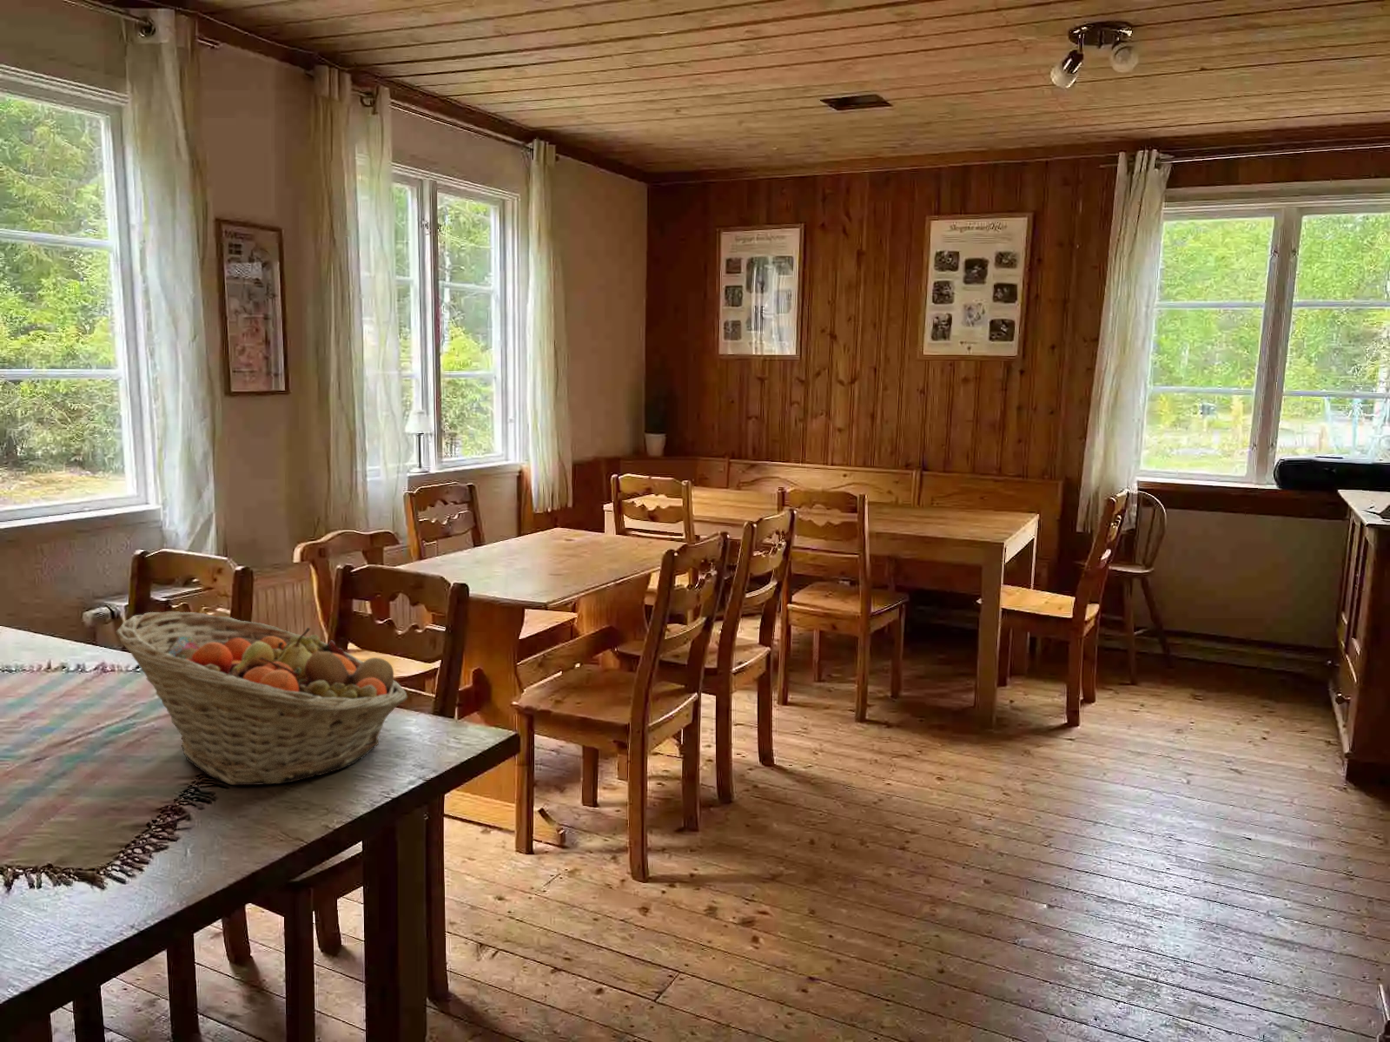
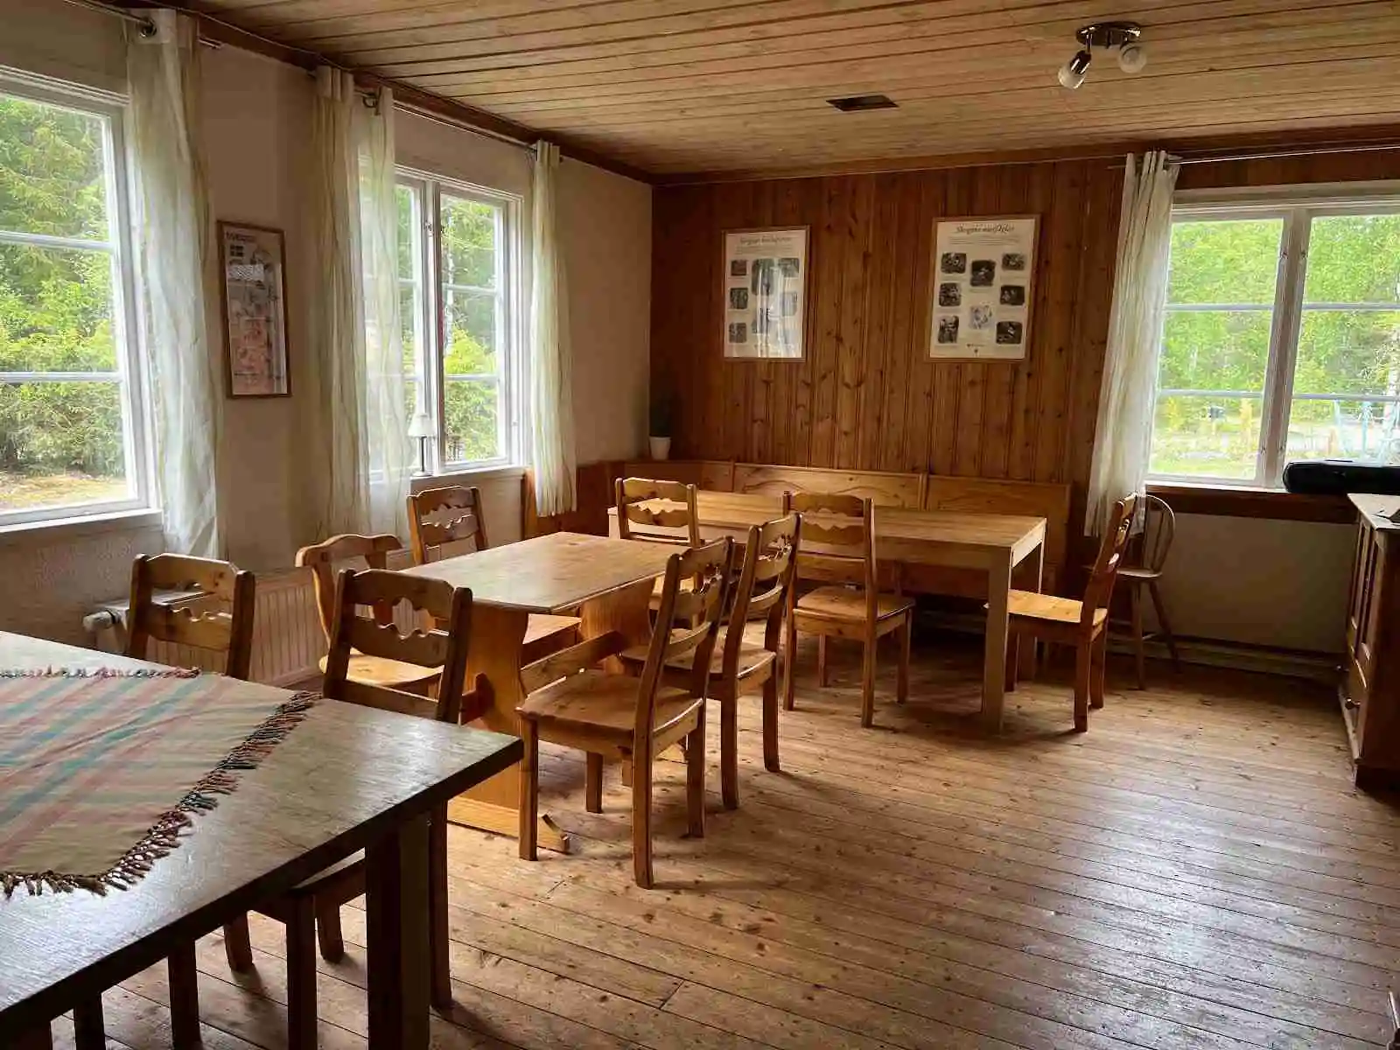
- fruit basket (267, 682)
